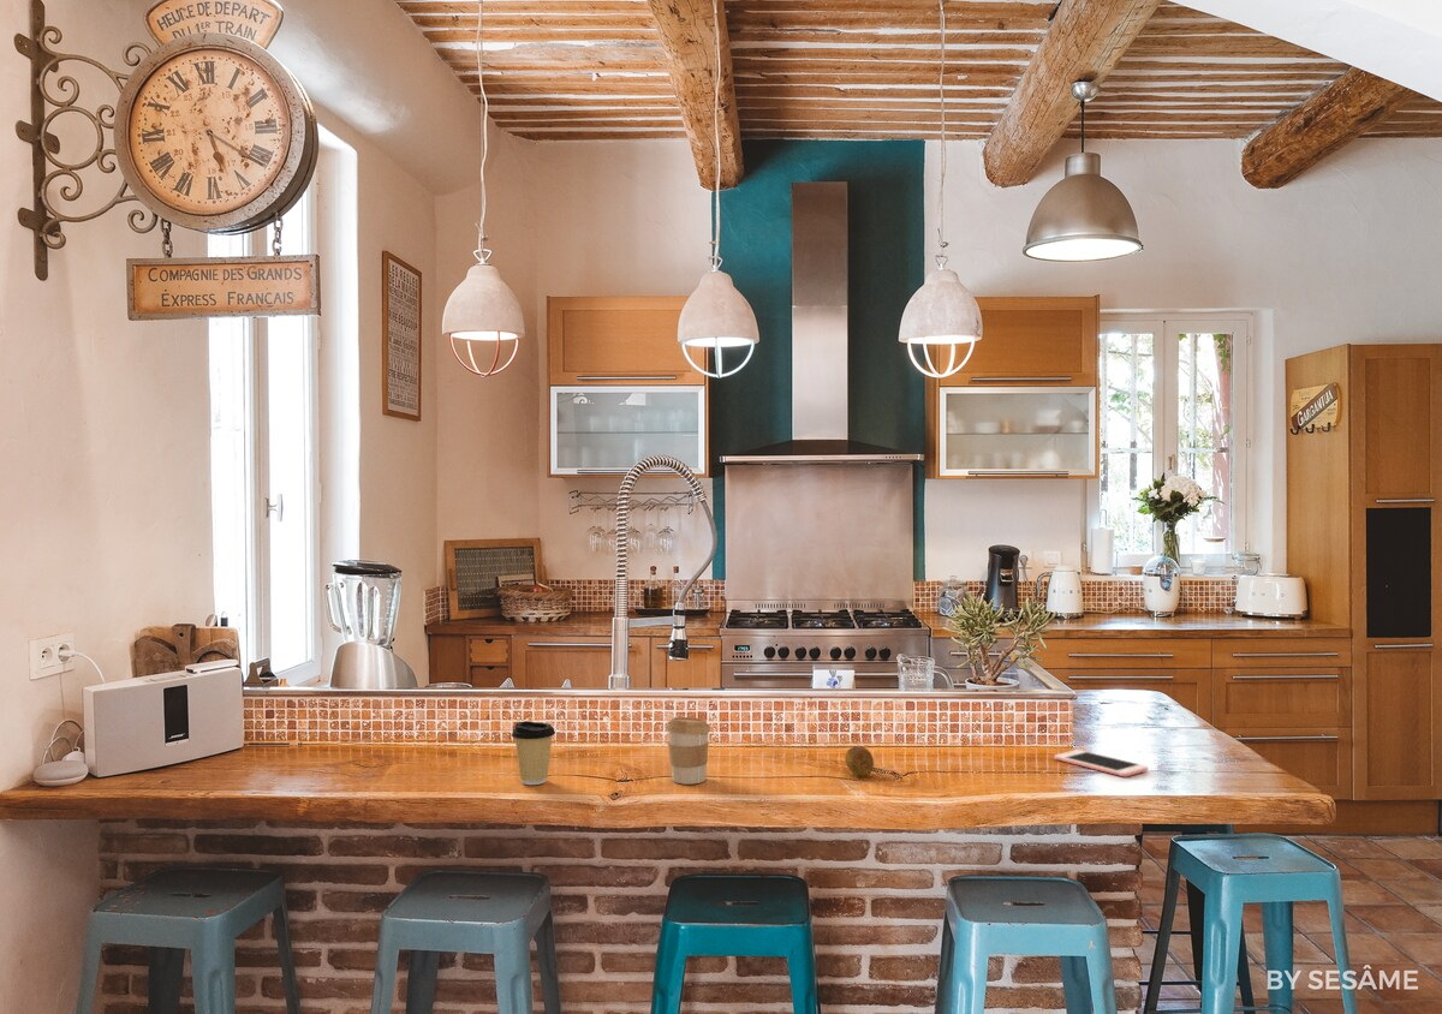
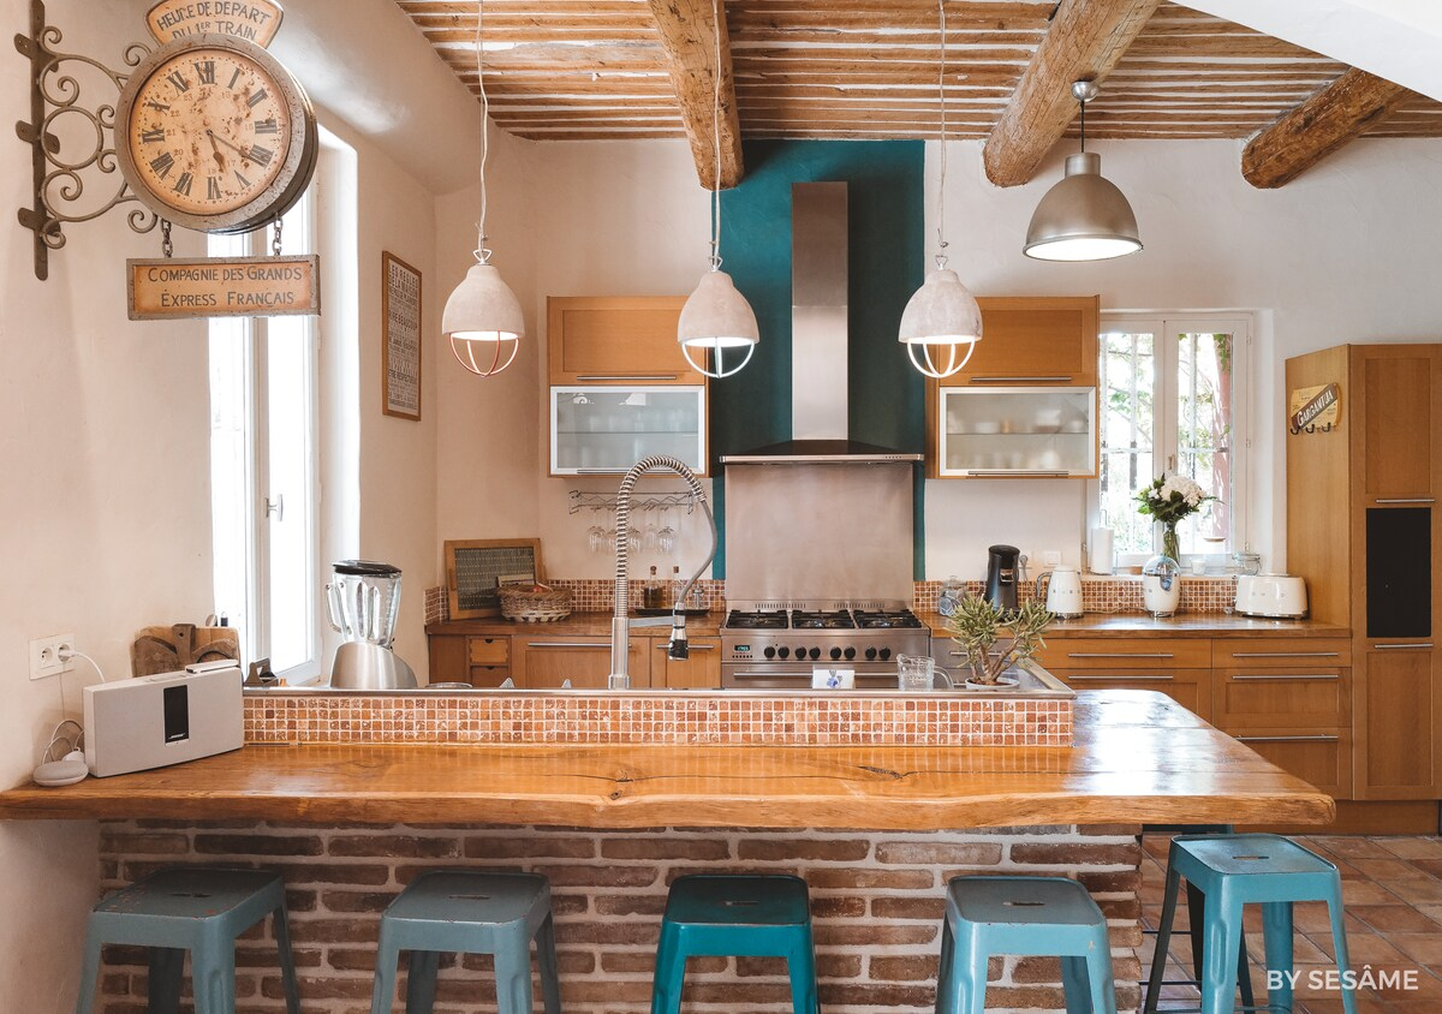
- cell phone (1100, 762)
- fruit (859, 760)
- coffee cup (689, 747)
- coffee cup (534, 752)
